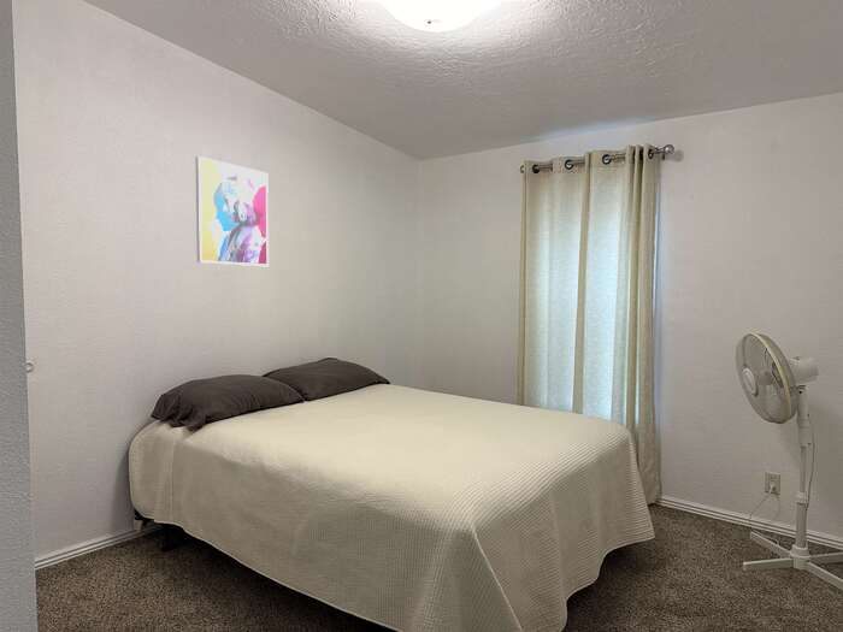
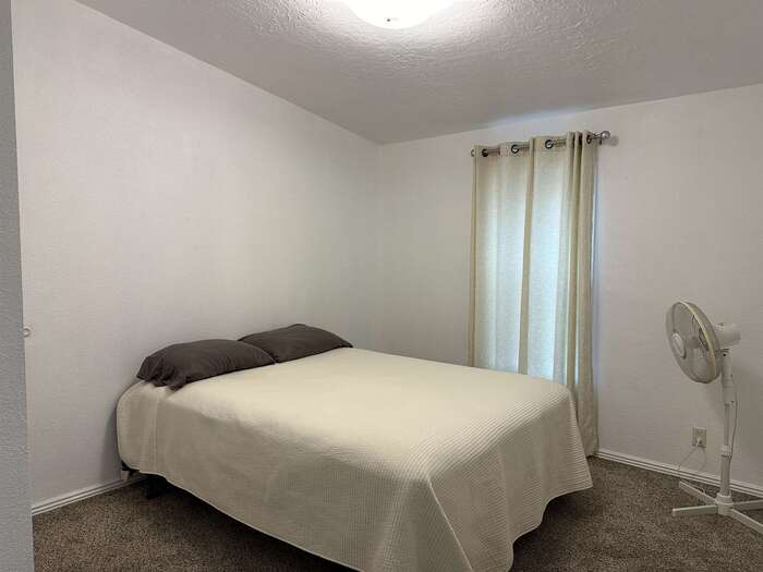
- wall art (234, 214)
